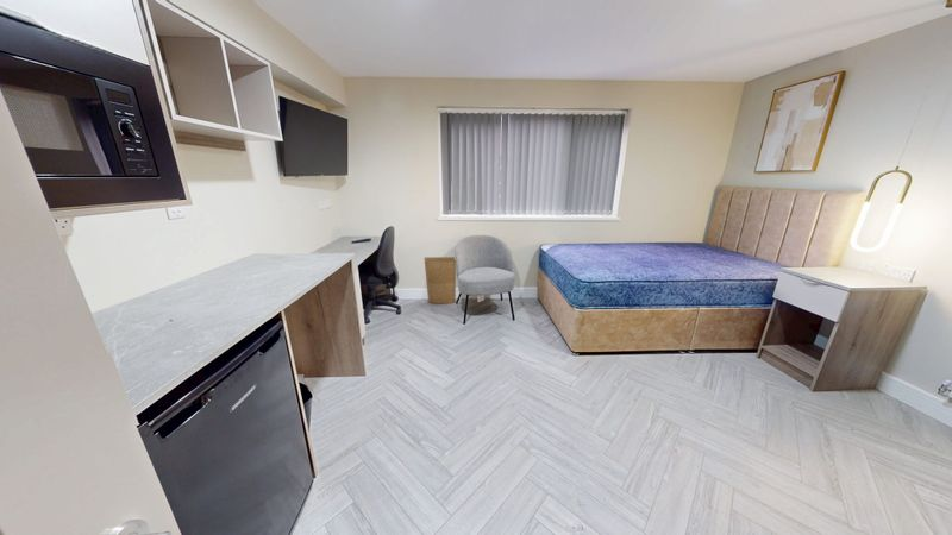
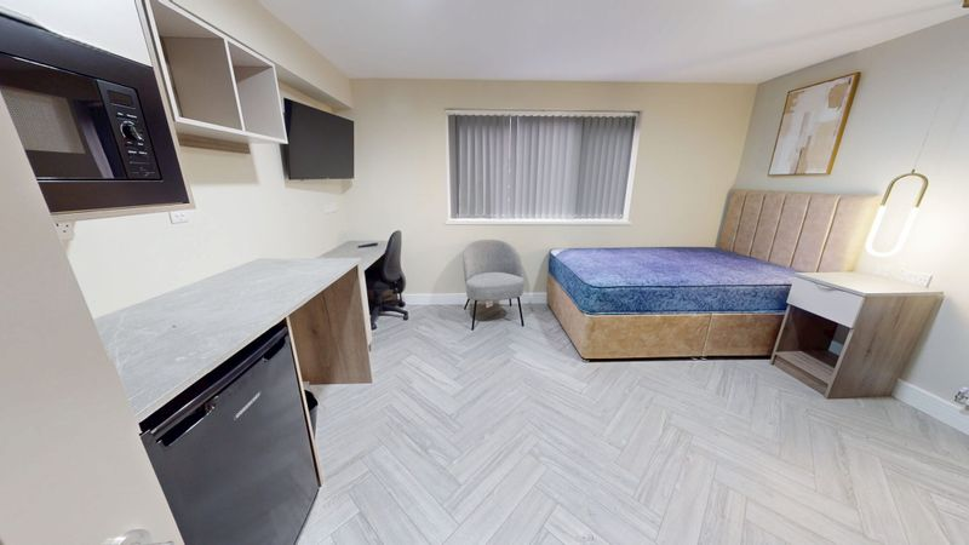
- cardboard box (440, 279)
